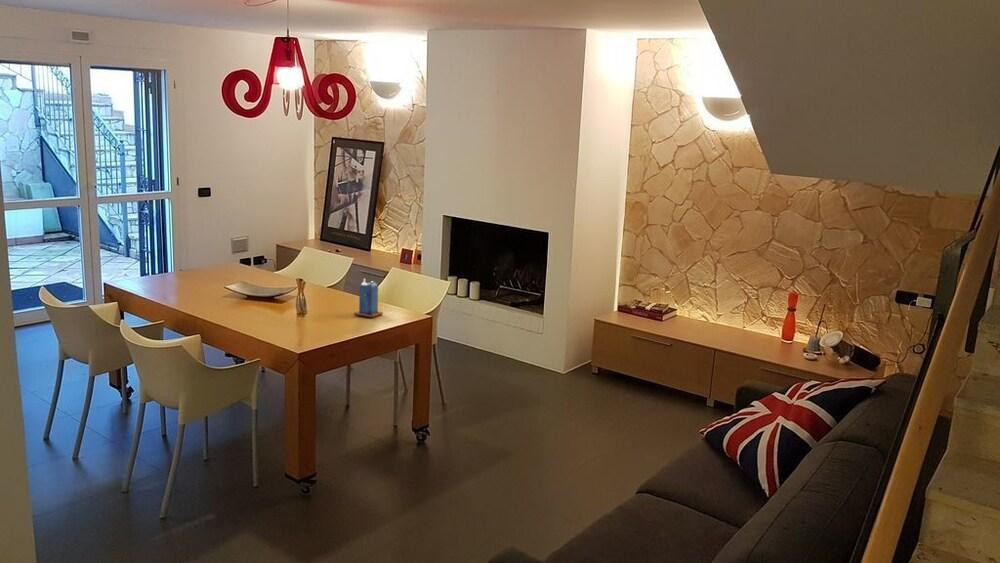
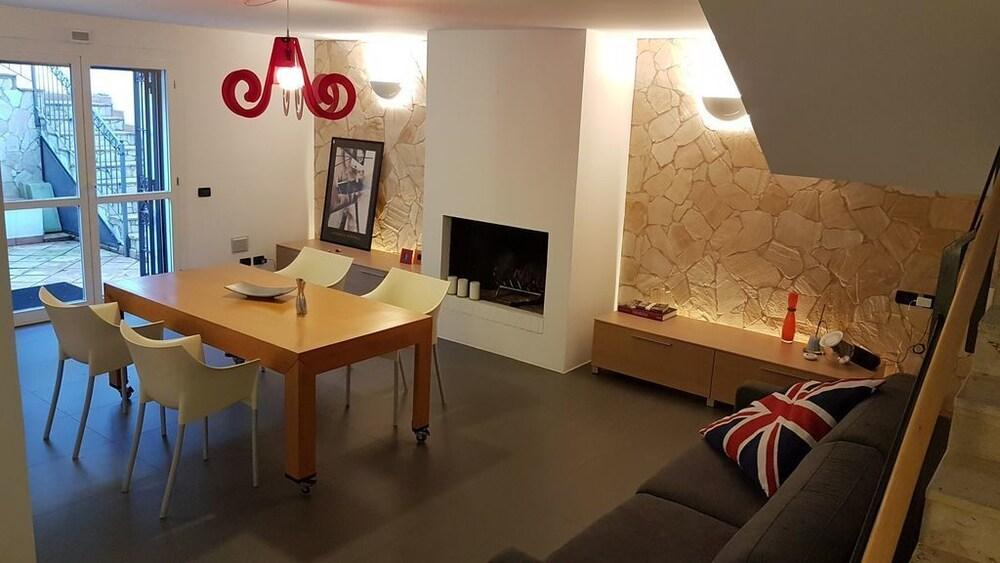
- candle (368, 296)
